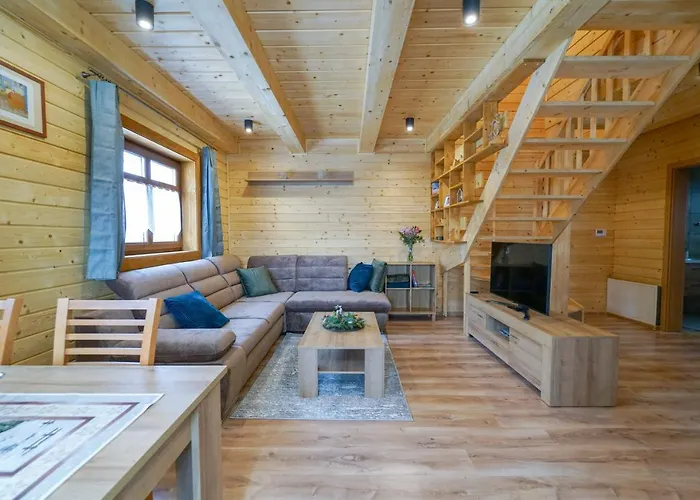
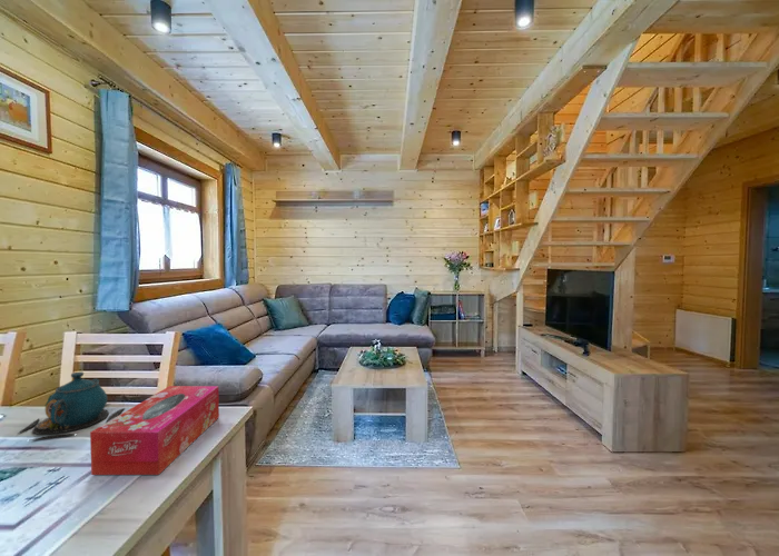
+ tissue box (165, 423)
+ teapot (72, 397)
